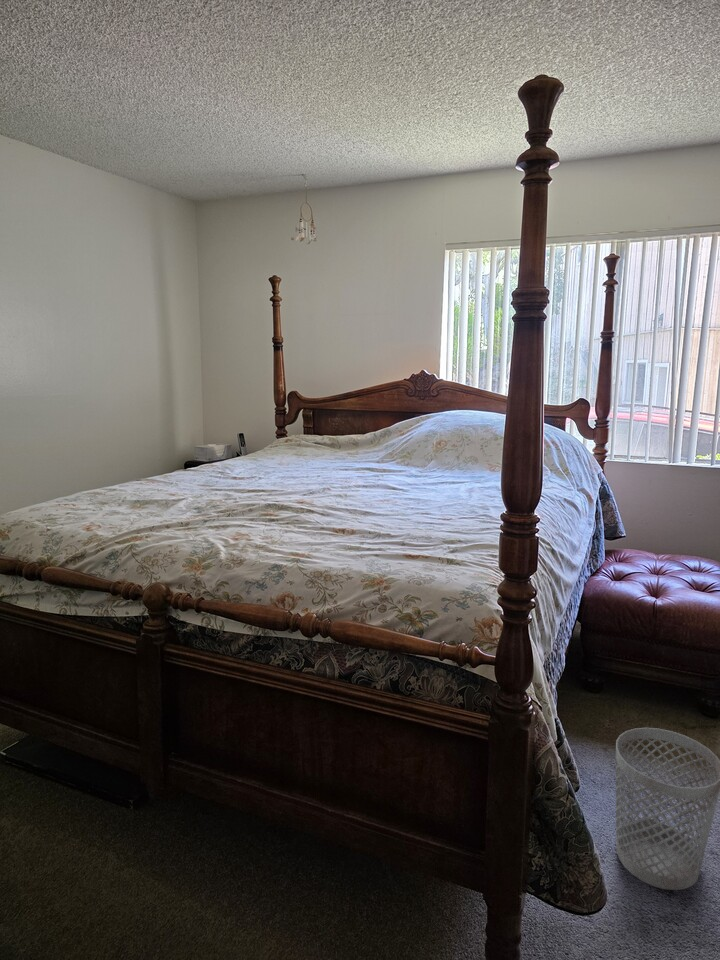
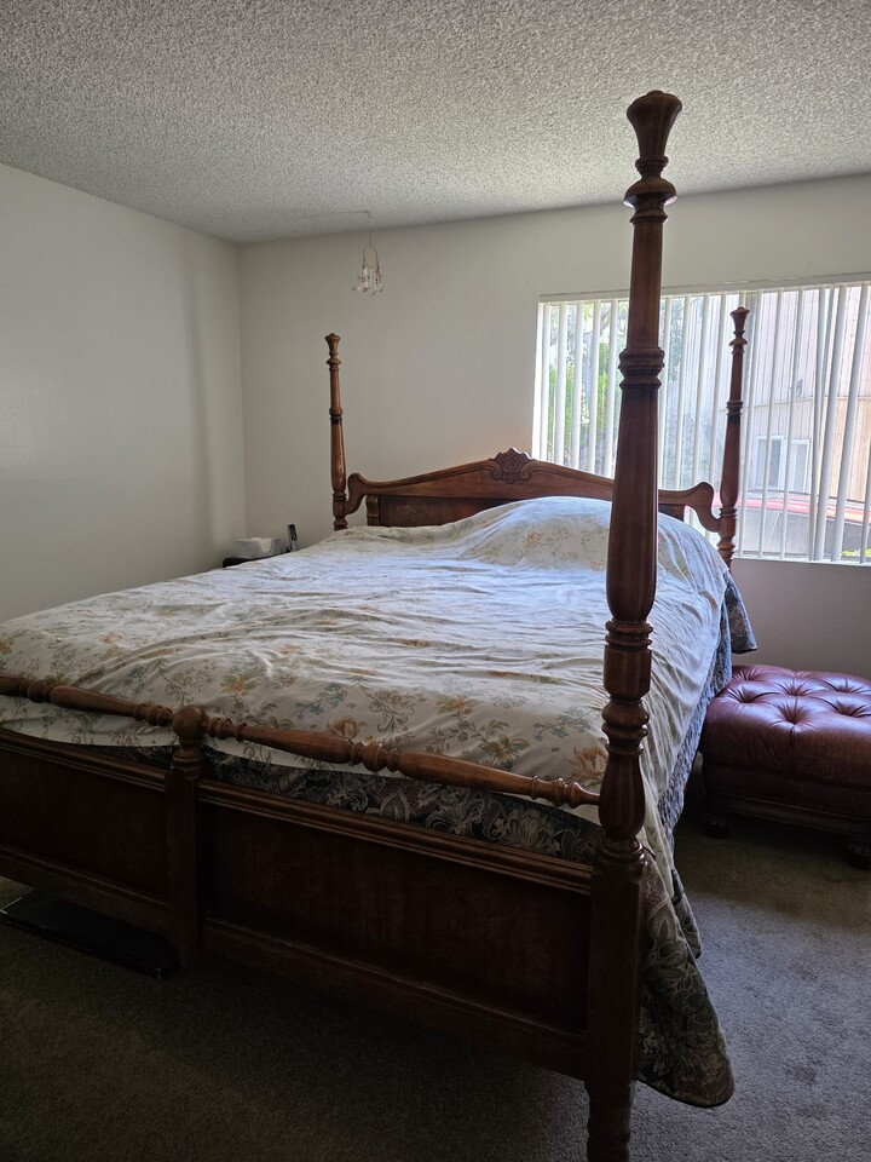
- wastebasket (660, 809)
